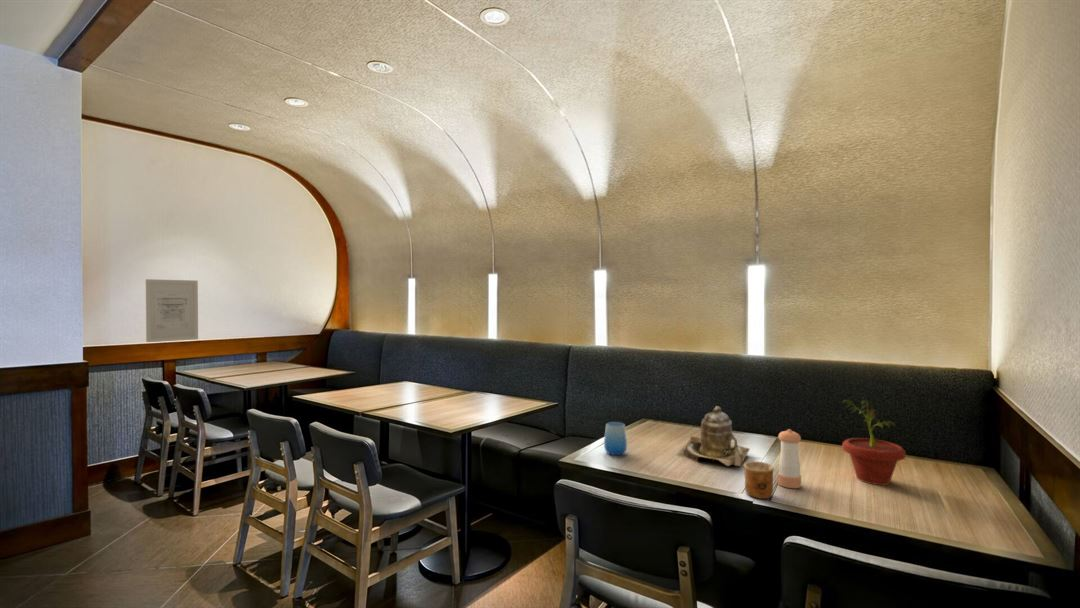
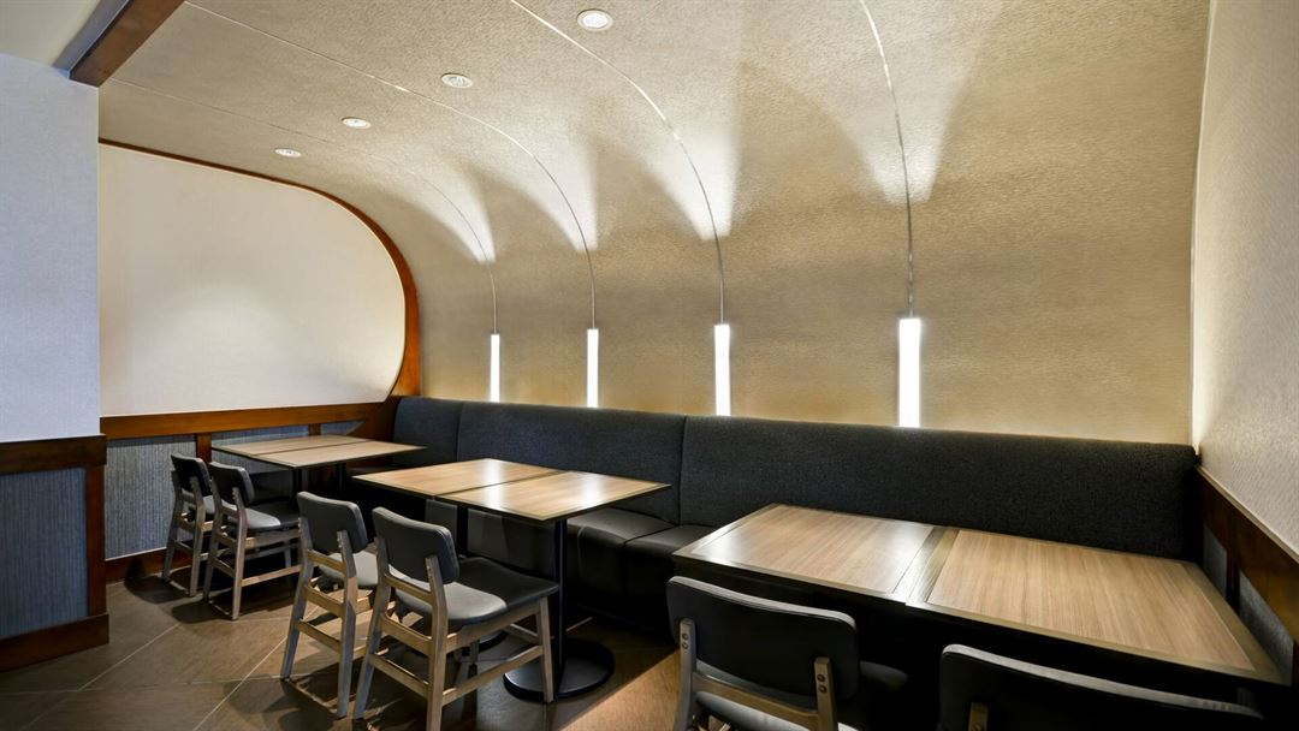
- cup (615, 438)
- potted plant (871, 438)
- wall art (172, 310)
- teapot (712, 430)
- pepper shaker (789, 457)
- cup (758, 480)
